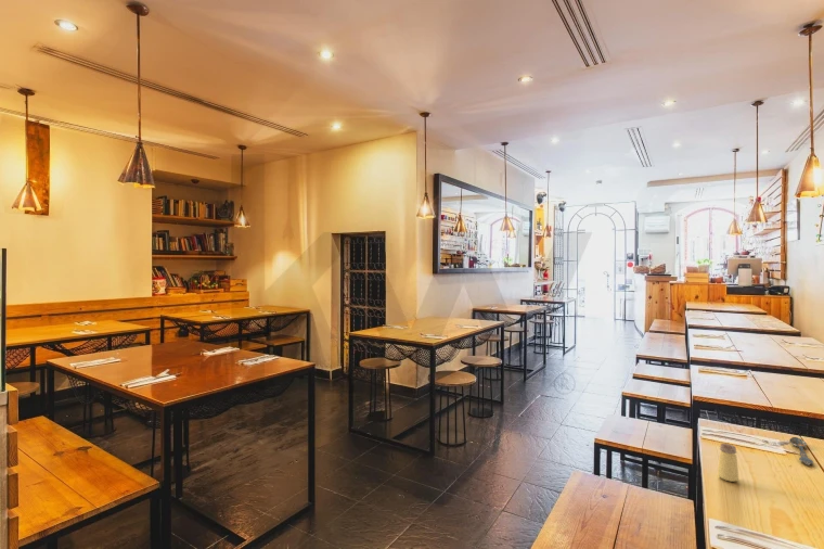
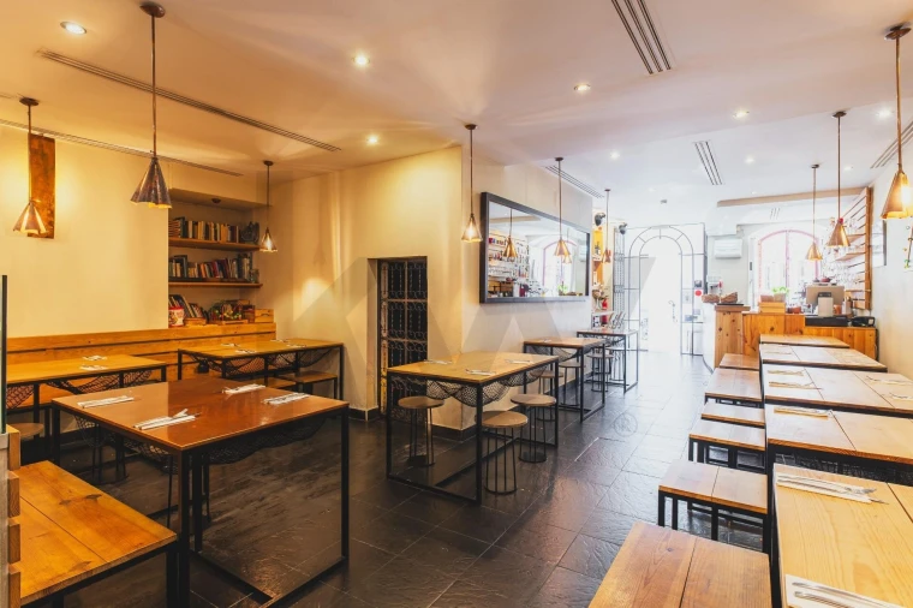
- saltshaker (728, 461)
- spoon (801, 449)
